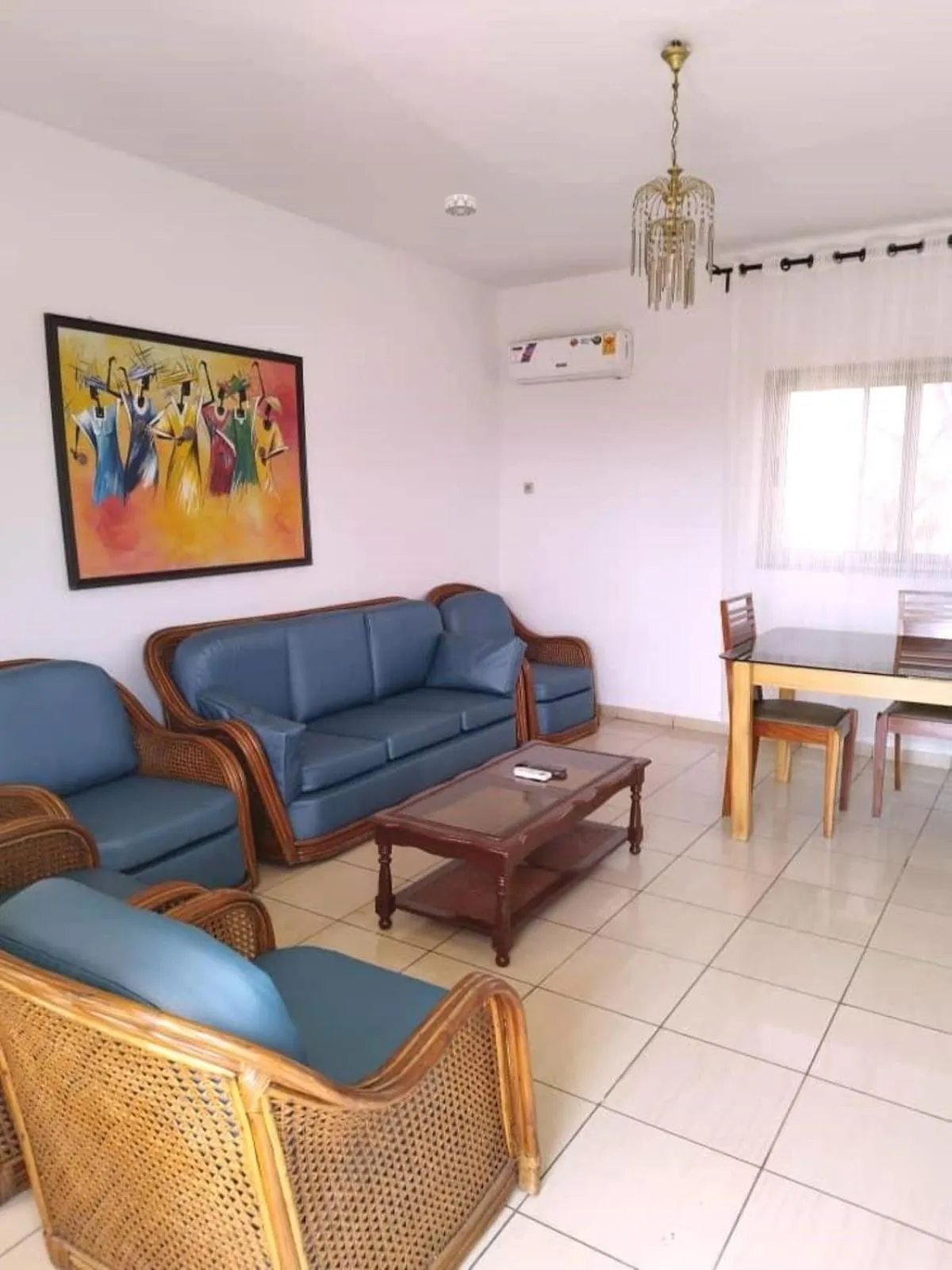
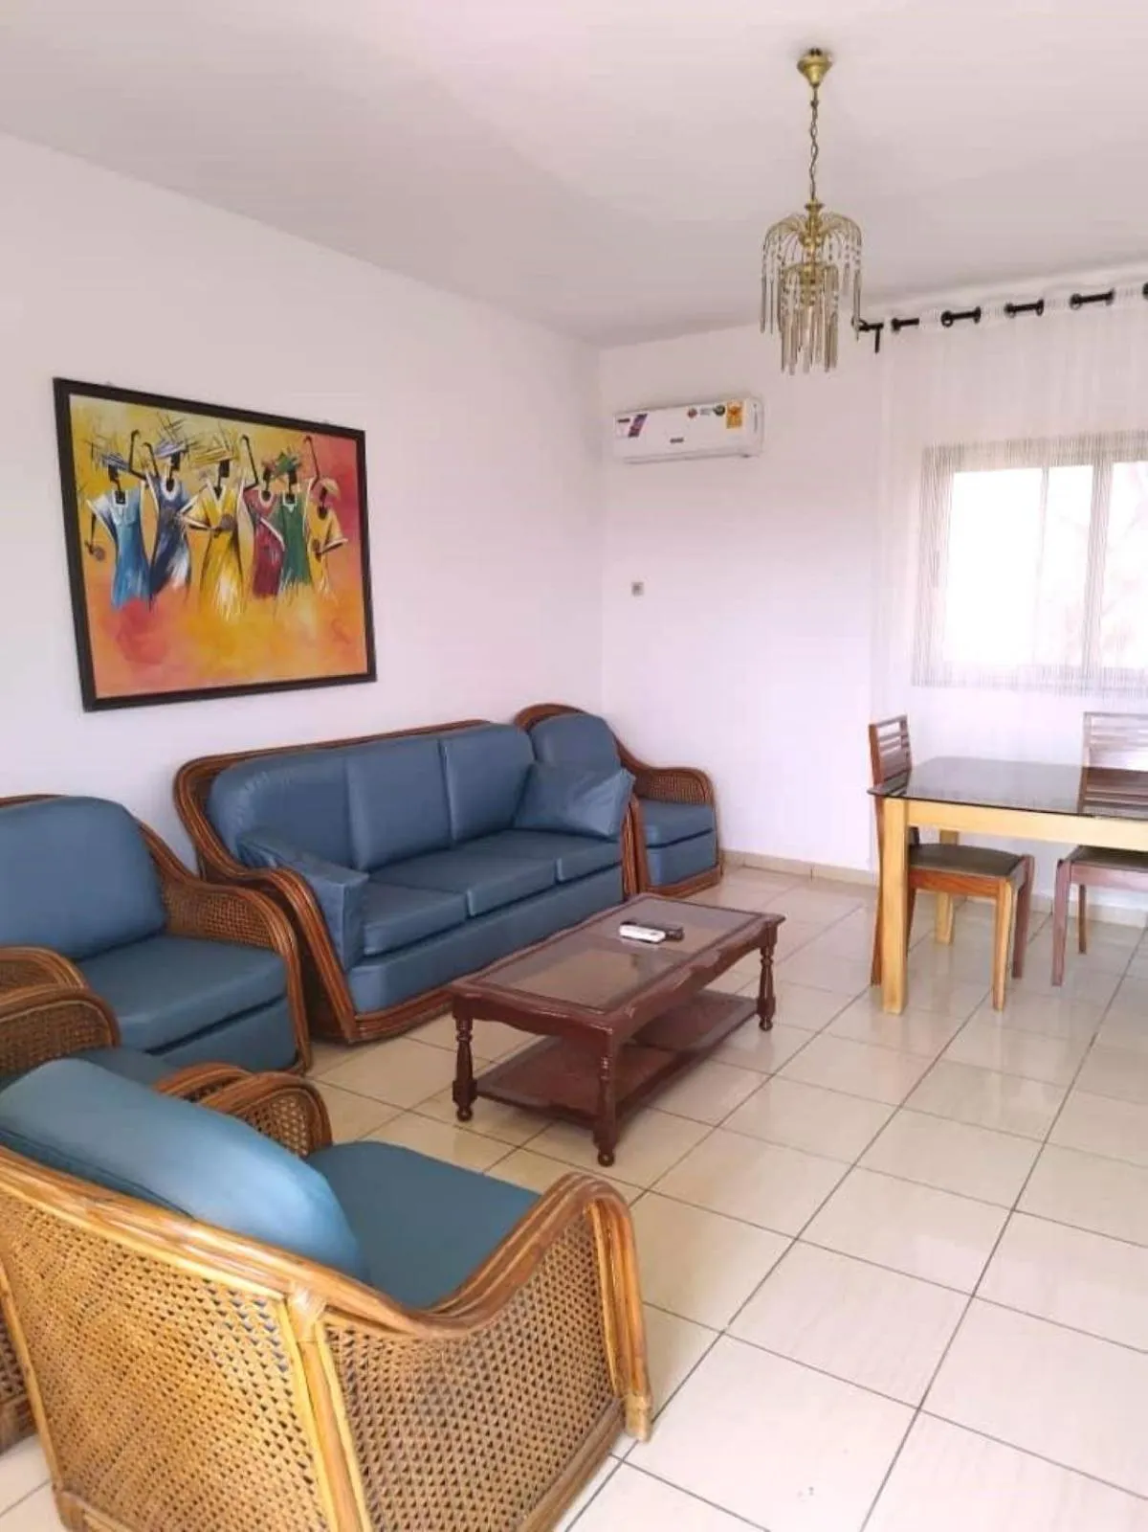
- smoke detector (460, 204)
